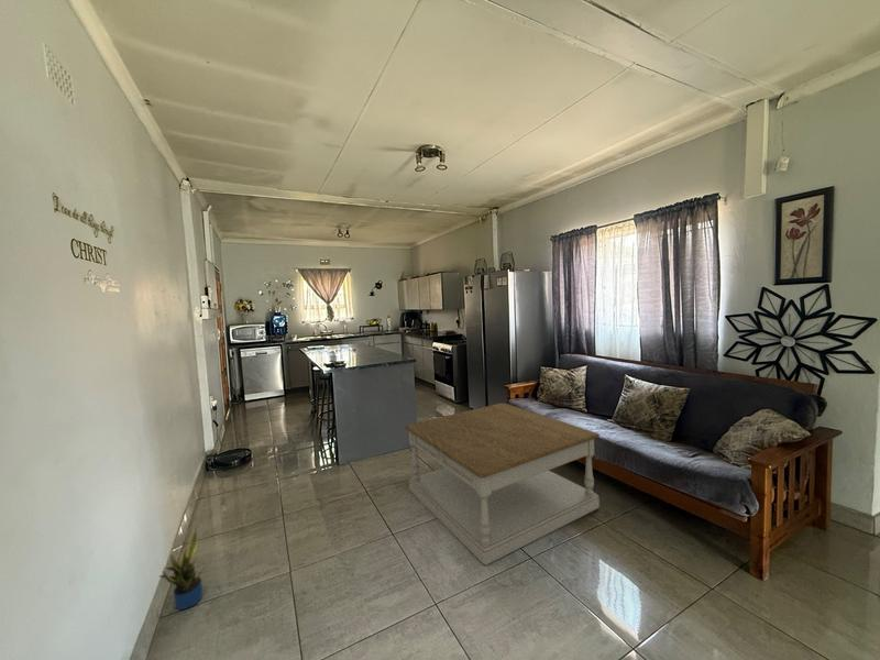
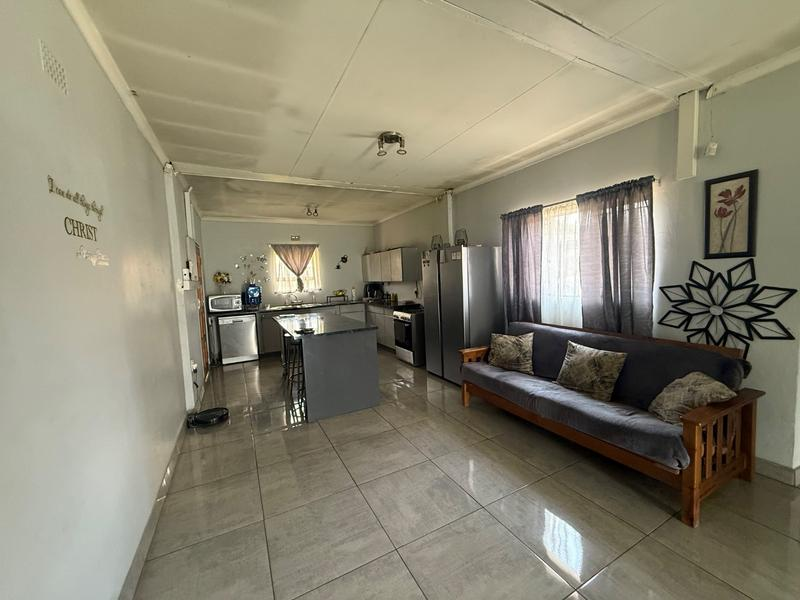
- coffee table (496, 463)
- potted plant (185, 568)
